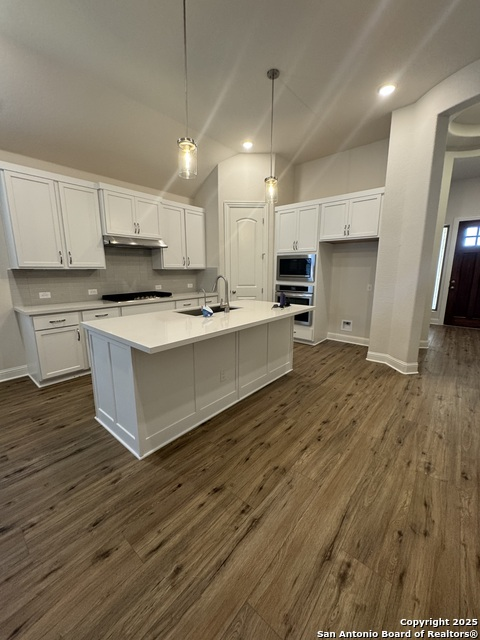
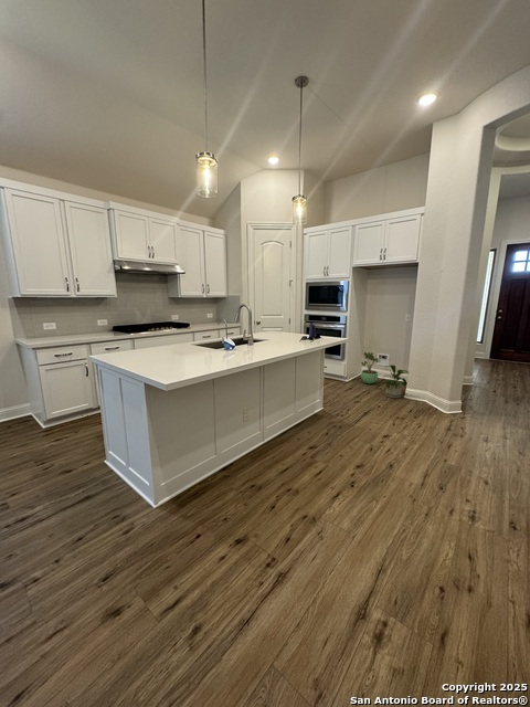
+ house plant (398, 379)
+ potted plant (370, 367)
